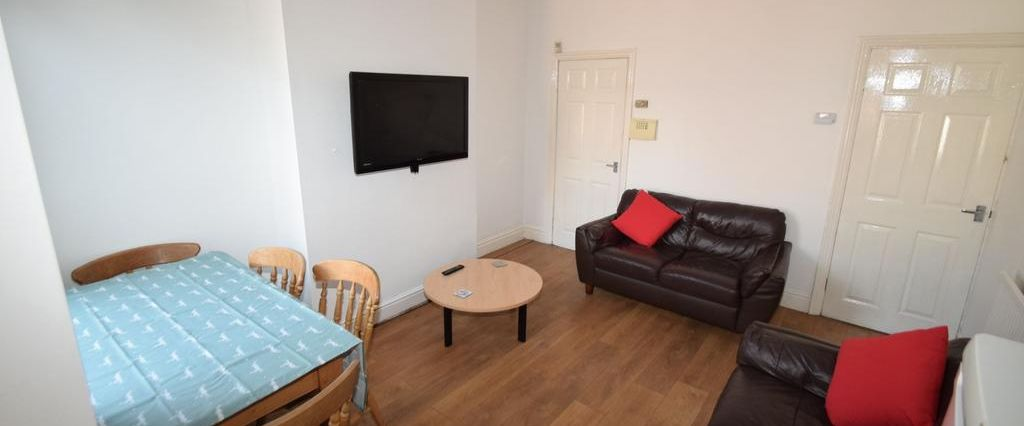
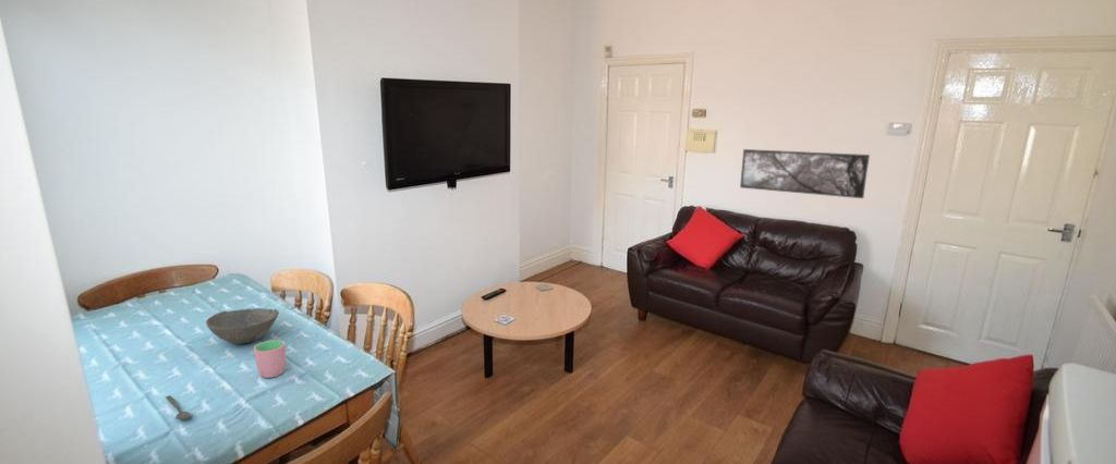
+ bowl (245, 328)
+ cup (269, 357)
+ spoon (177, 406)
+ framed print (800, 172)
